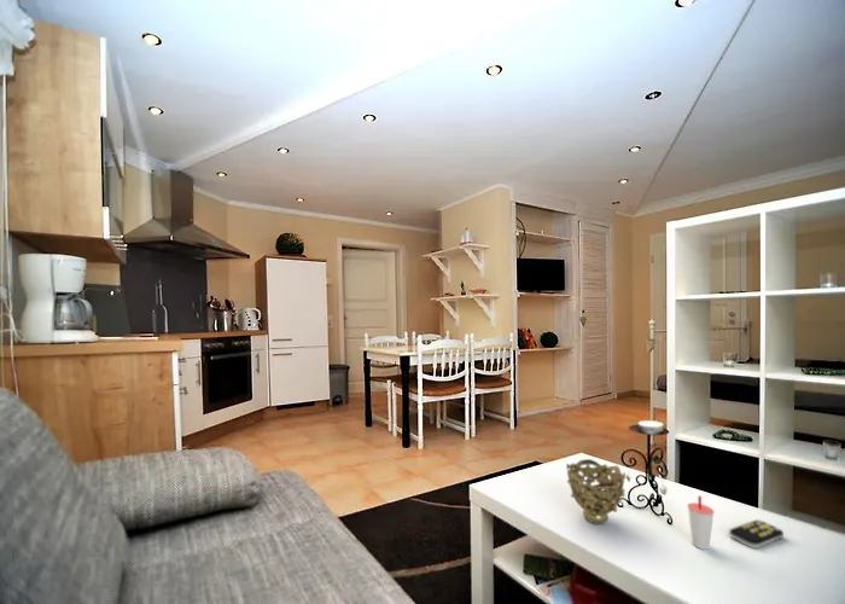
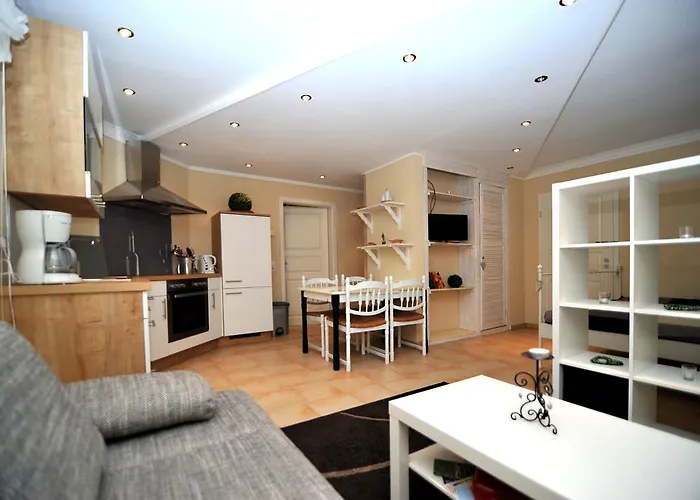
- decorative bowl (595, 494)
- remote control (756, 533)
- cup (700, 519)
